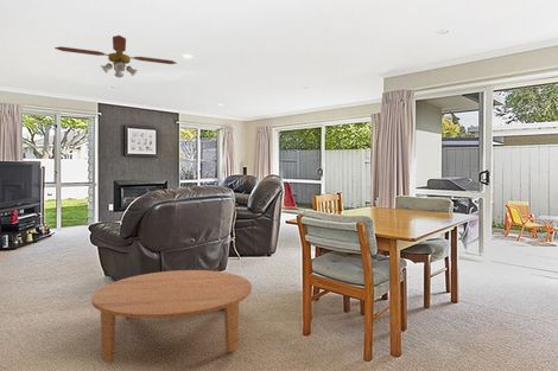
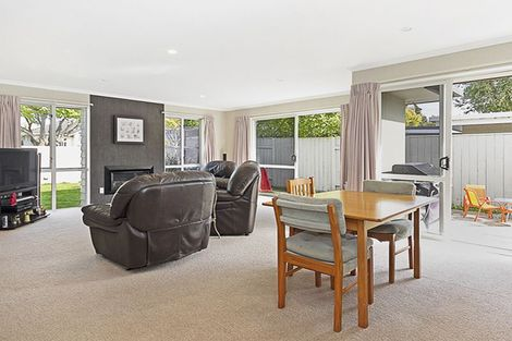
- ceiling fan (119, 59)
- coffee table (176, 309)
